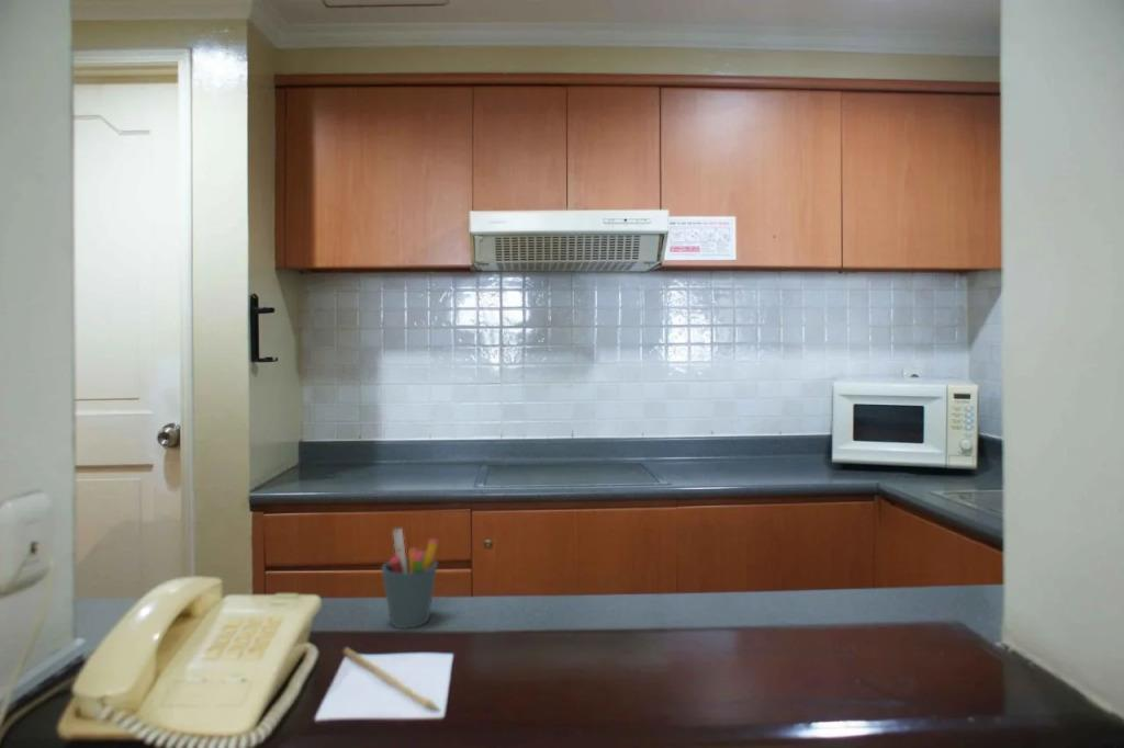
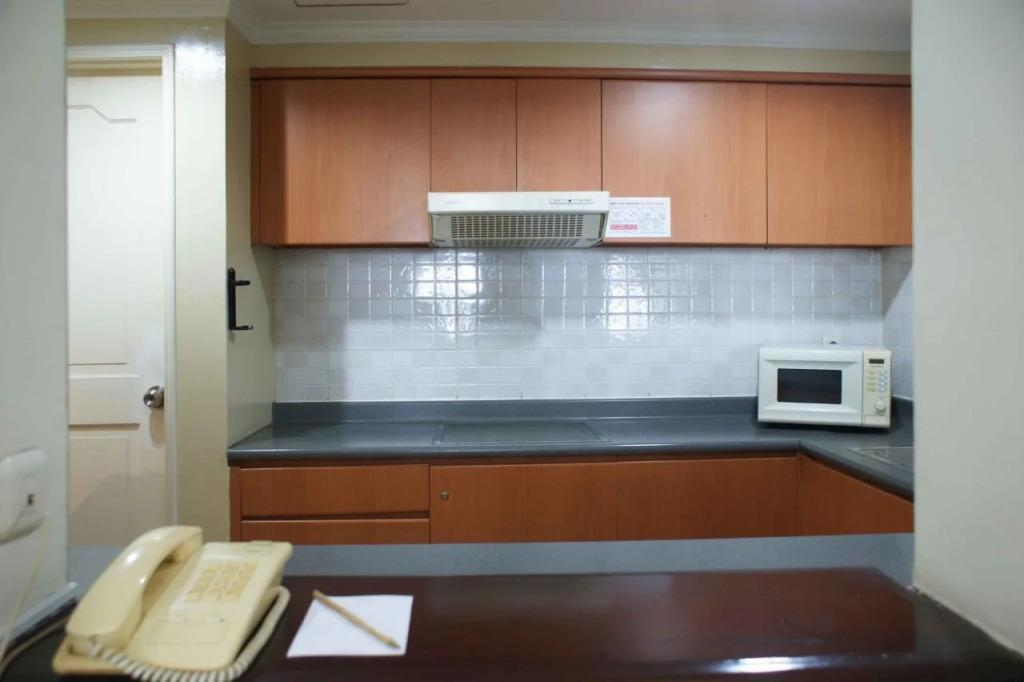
- pen holder (411, 577)
